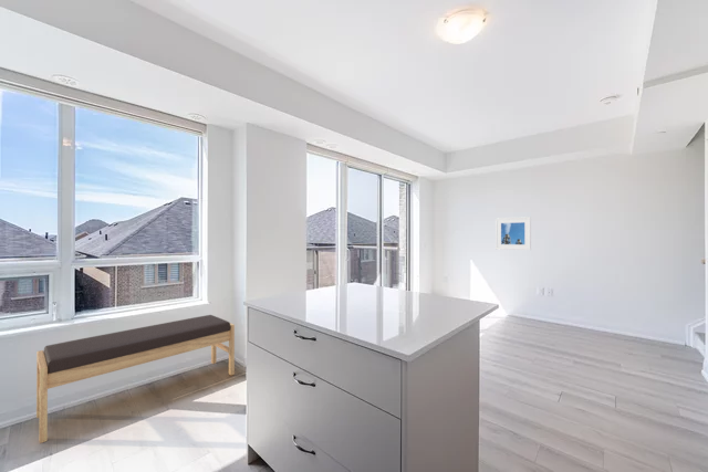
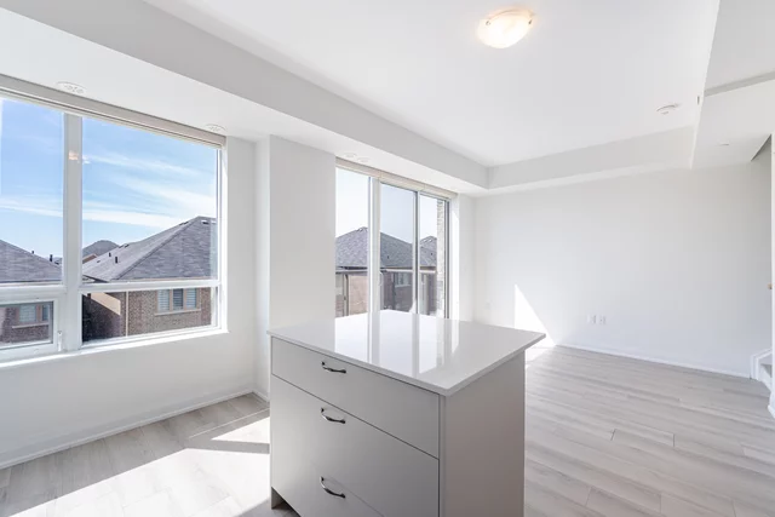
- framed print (512, 233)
- bench (148, 361)
